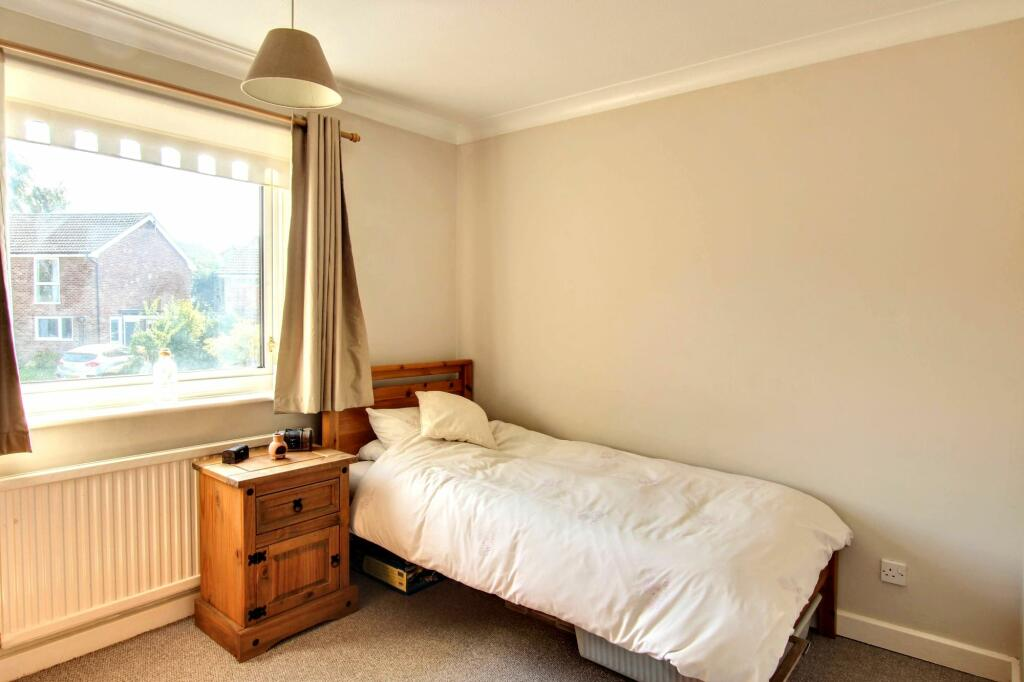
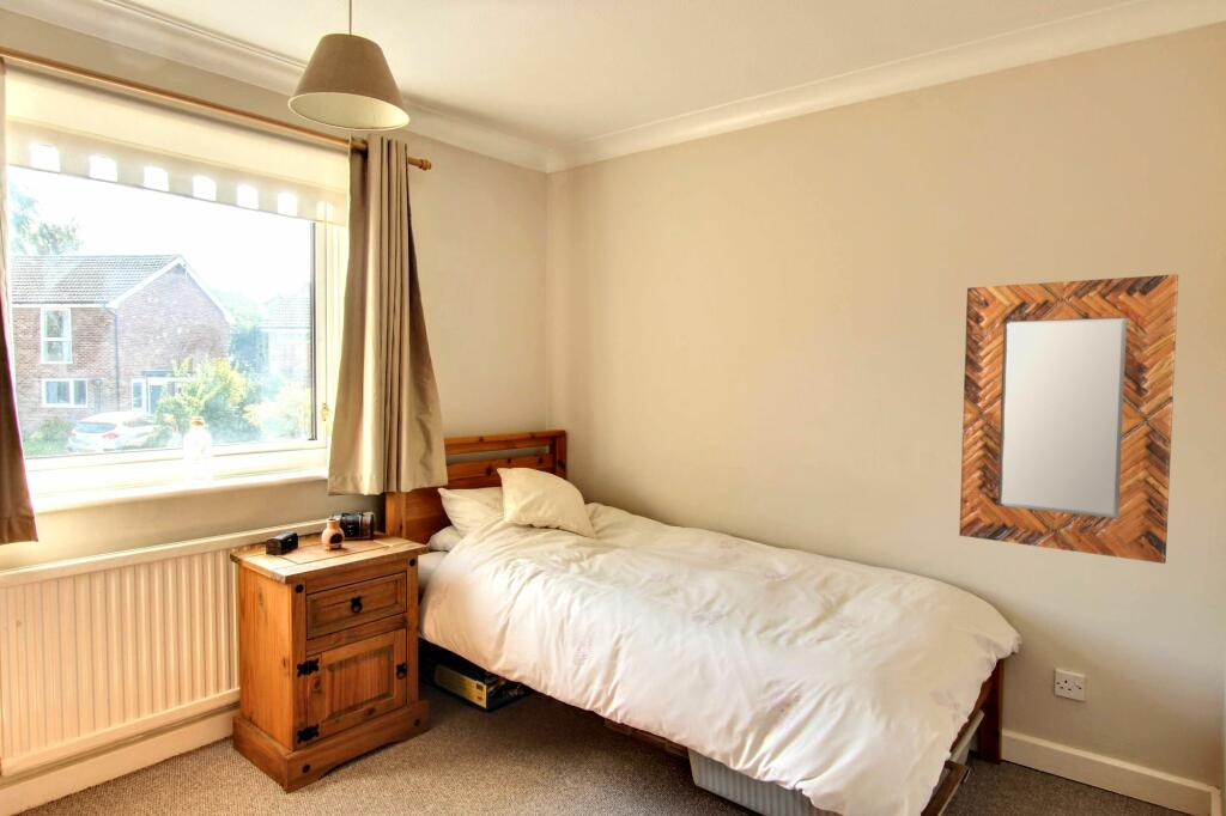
+ home mirror (1060, 415)
